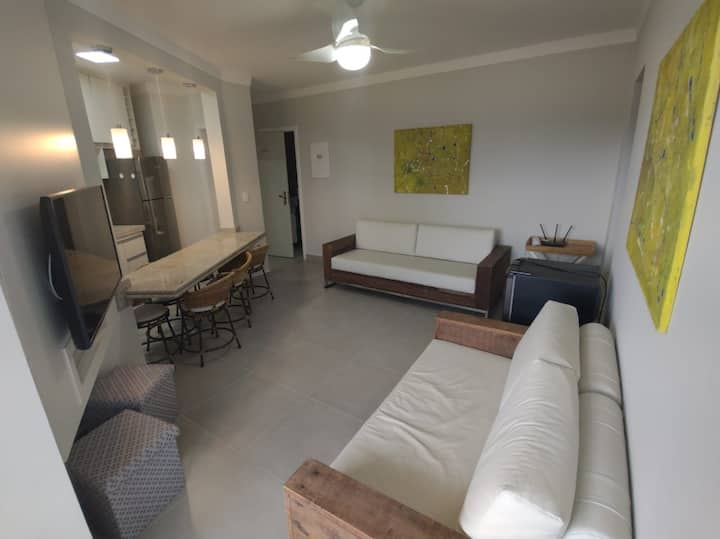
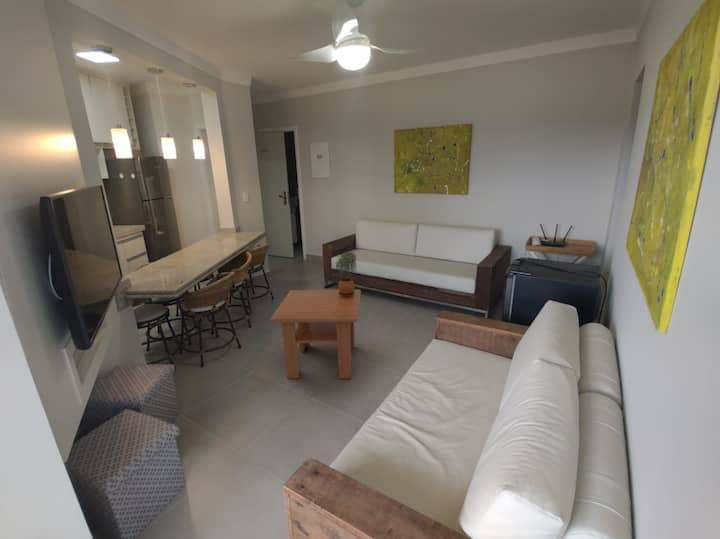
+ potted plant (346, 273)
+ coffee table (321, 332)
